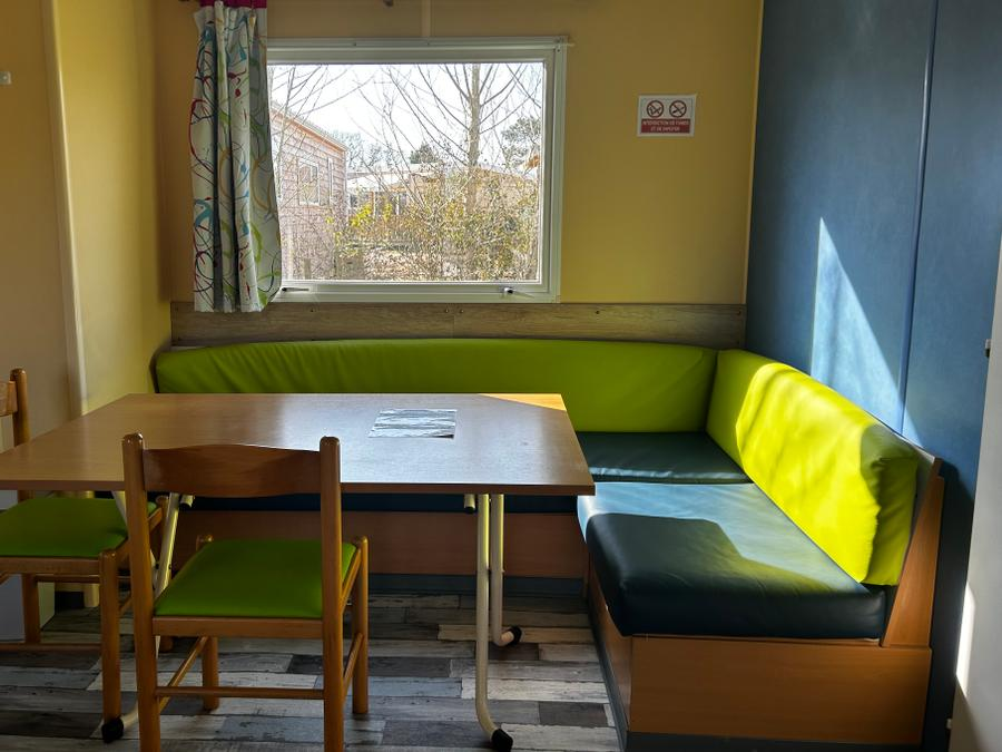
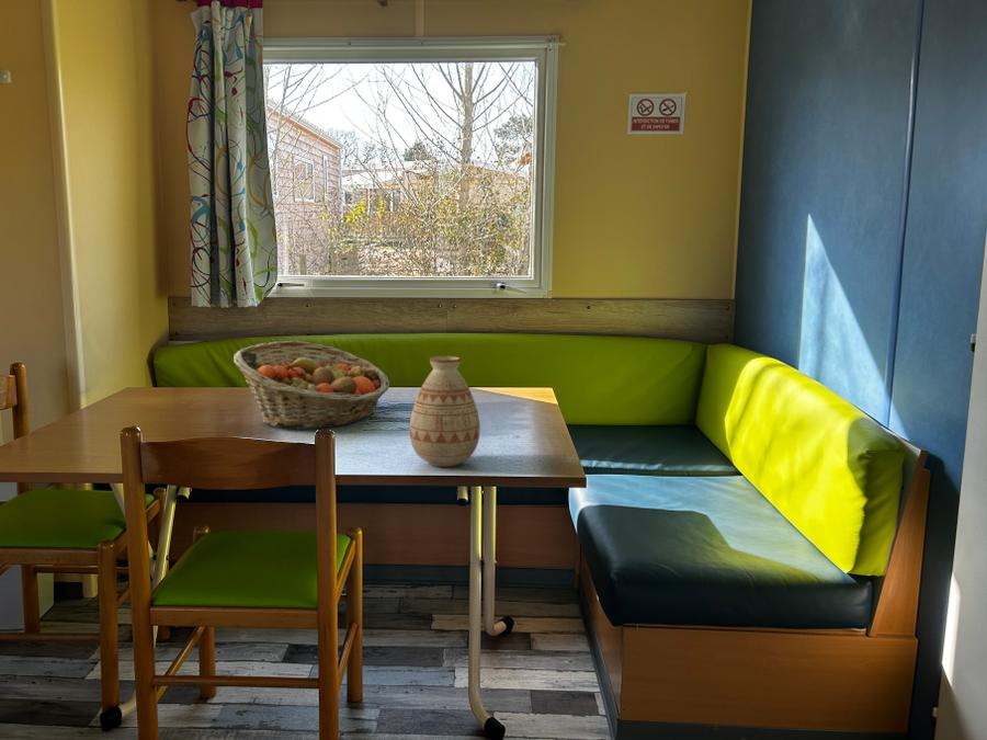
+ vase (444, 410)
+ fruit basket (314, 382)
